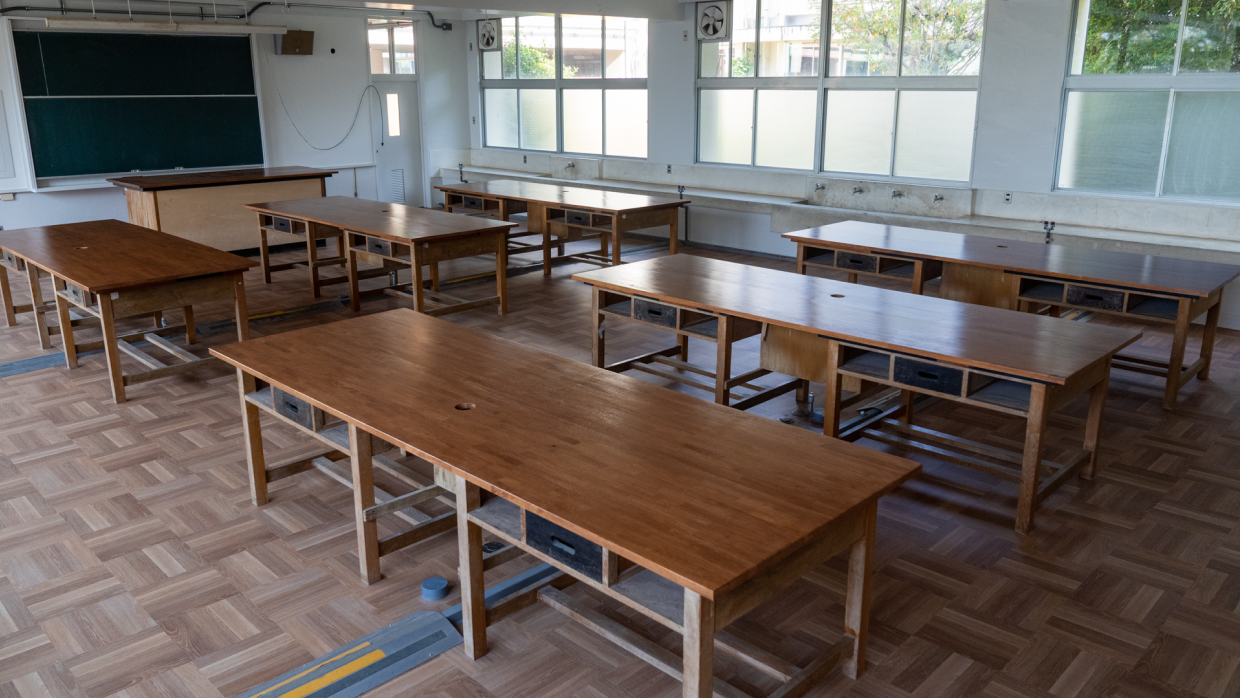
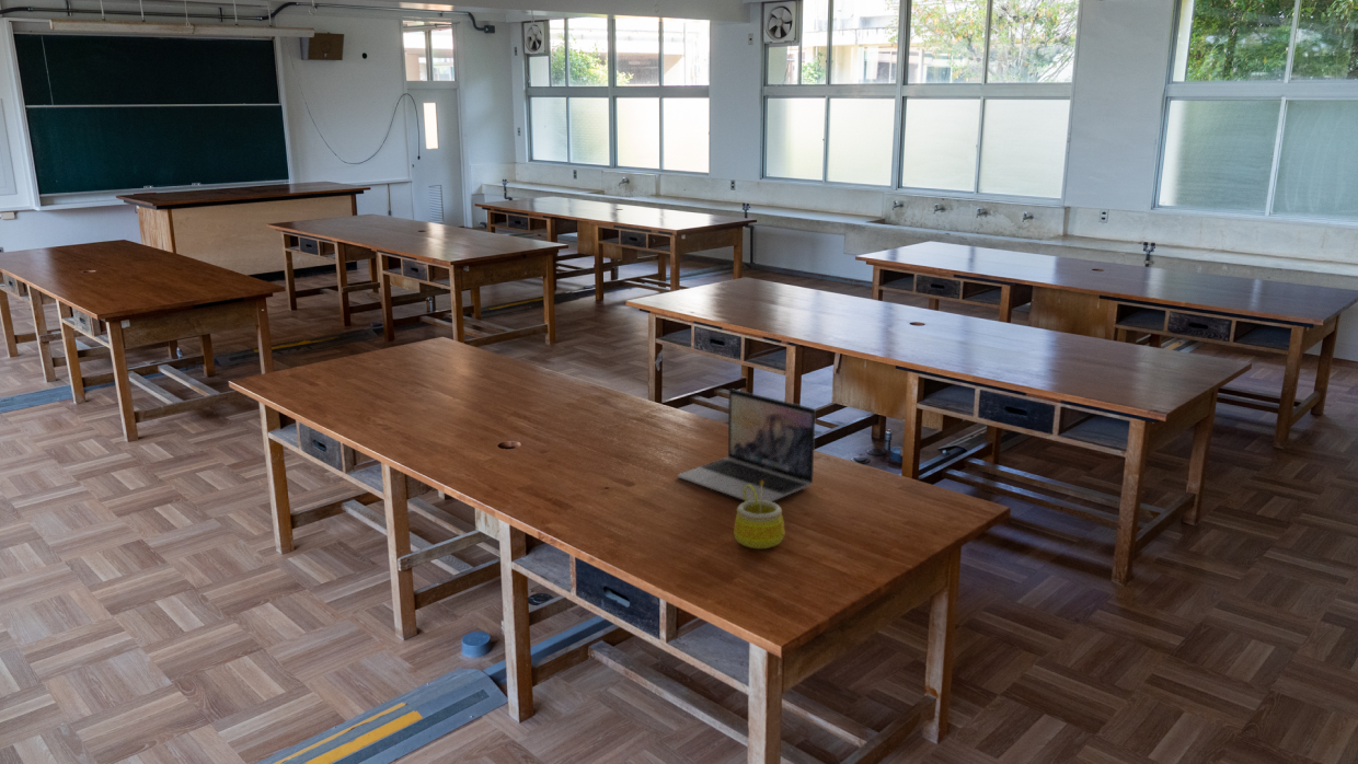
+ laptop (745, 444)
+ mug (760, 513)
